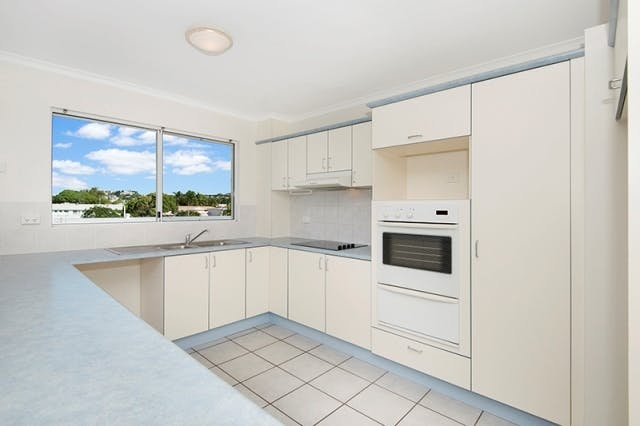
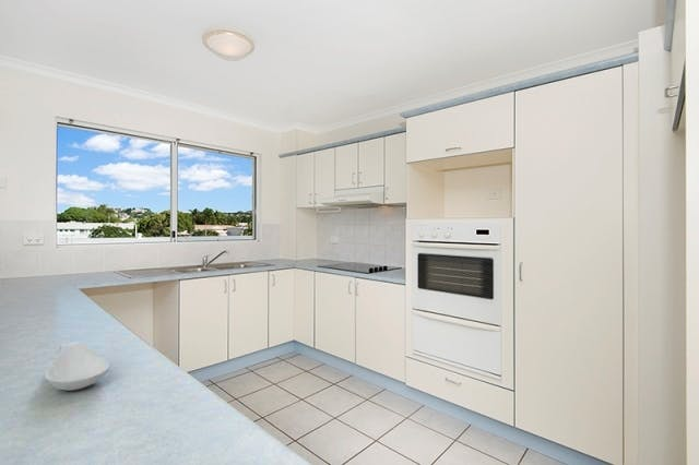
+ spoon rest (73, 362)
